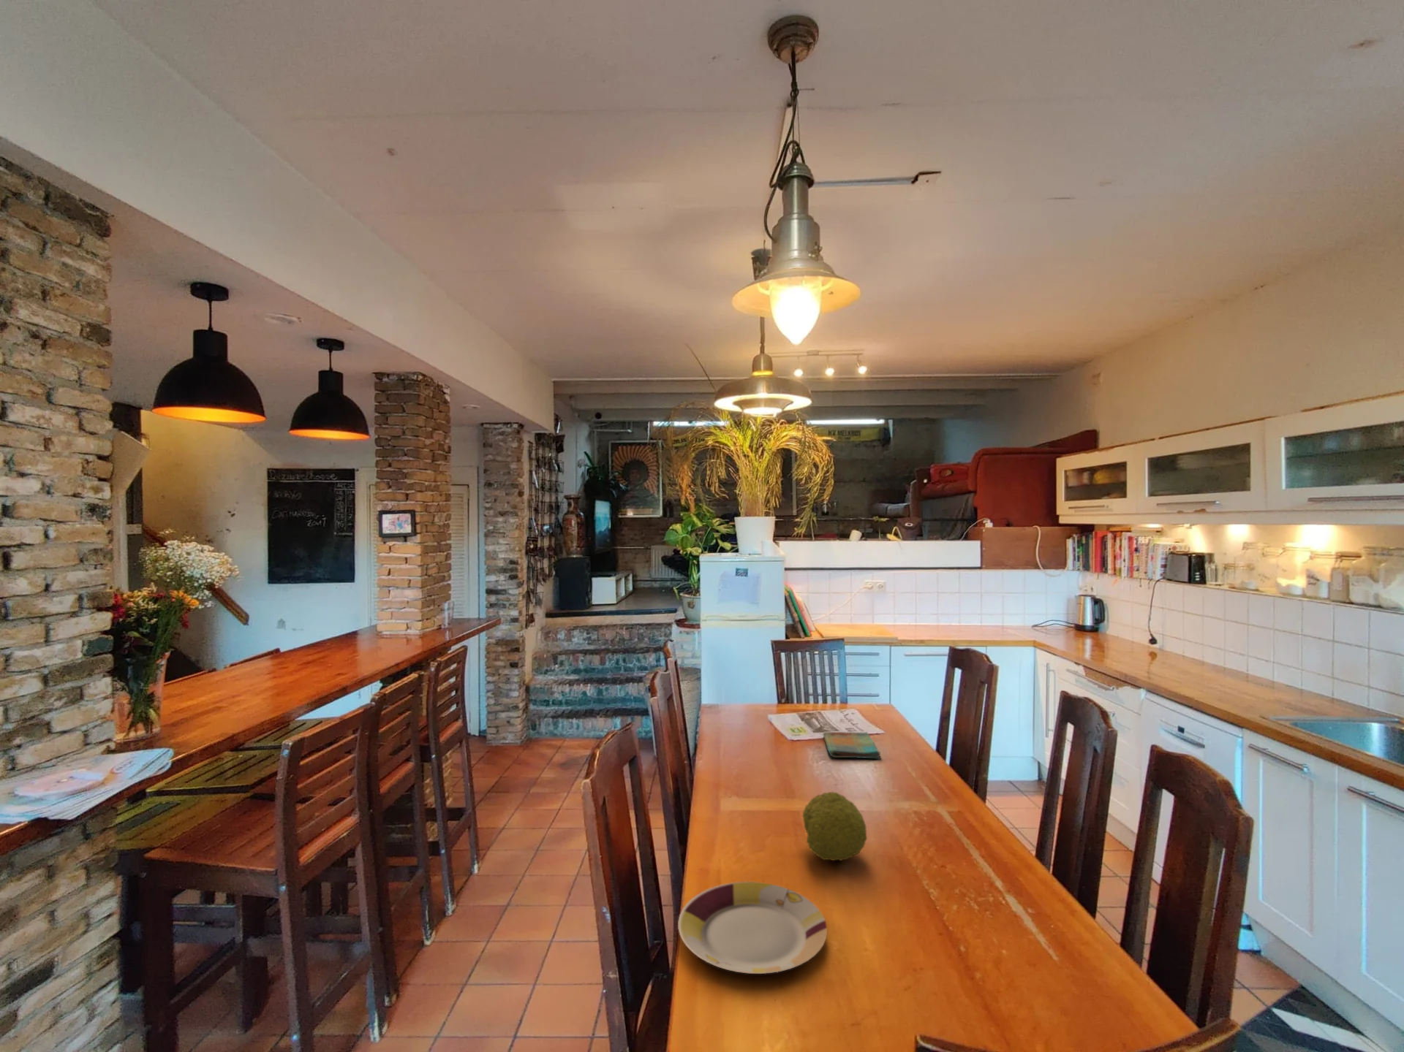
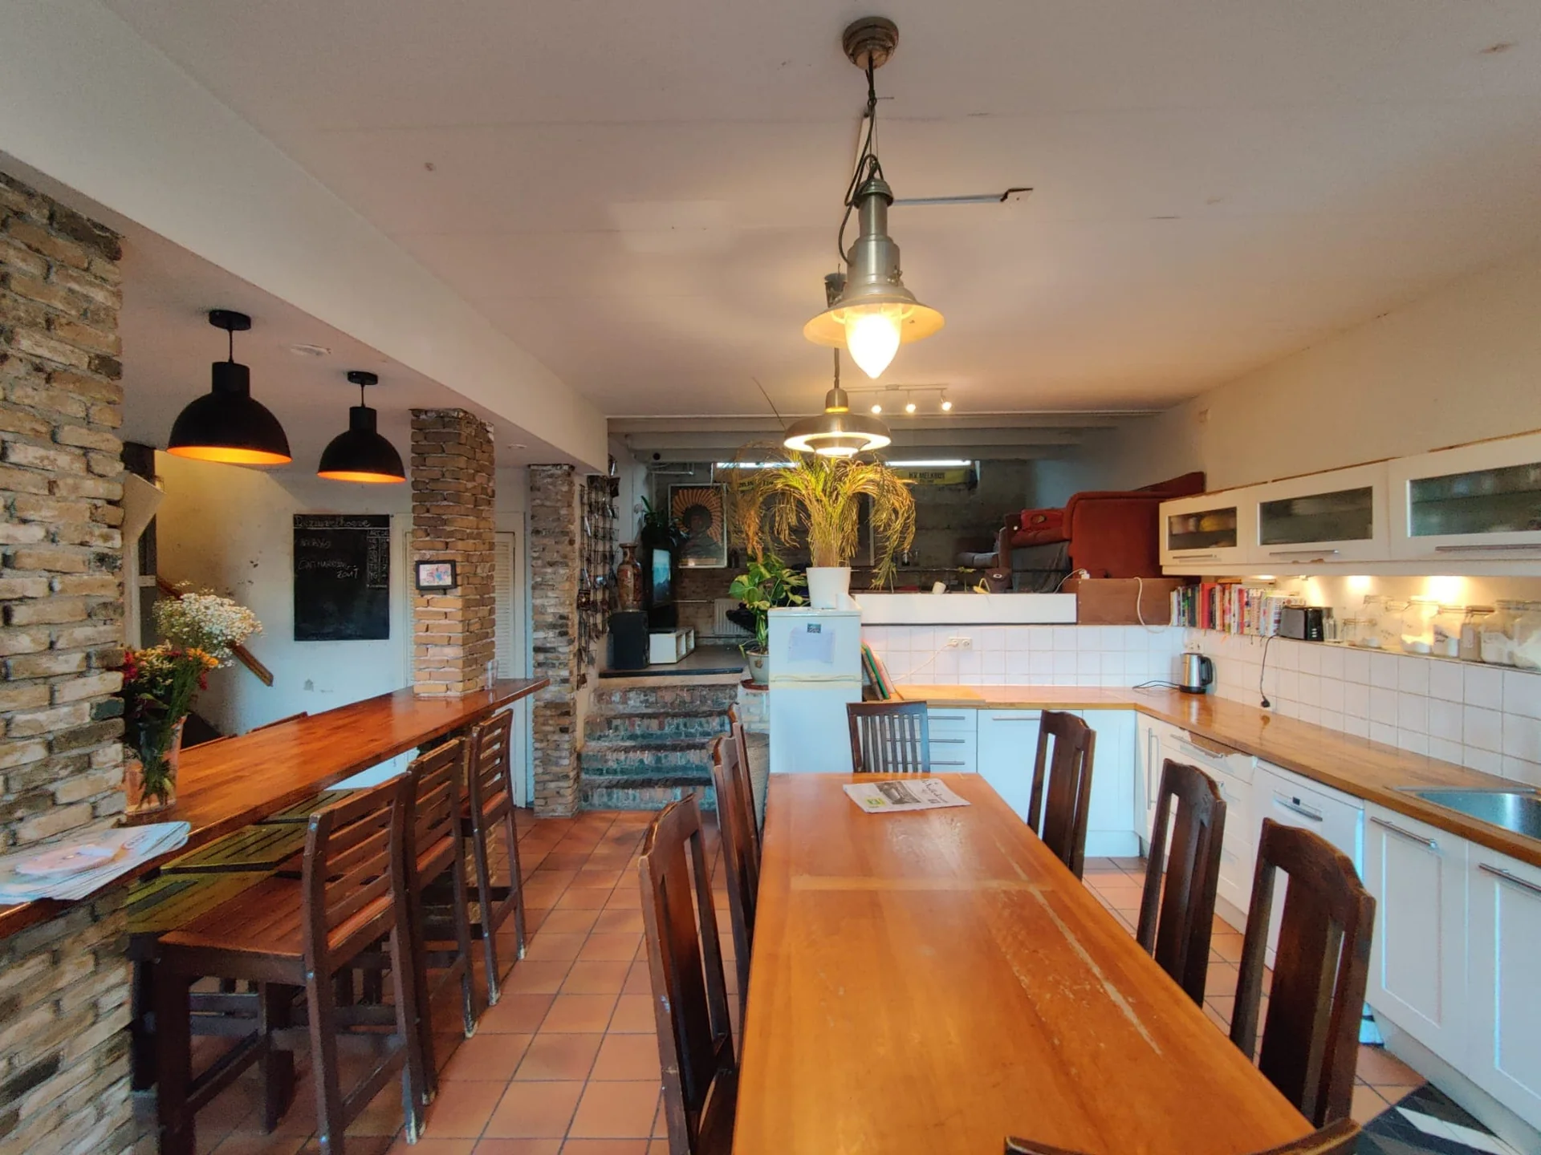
- fruit (834, 827)
- dish towel (850, 743)
- plate (752, 928)
